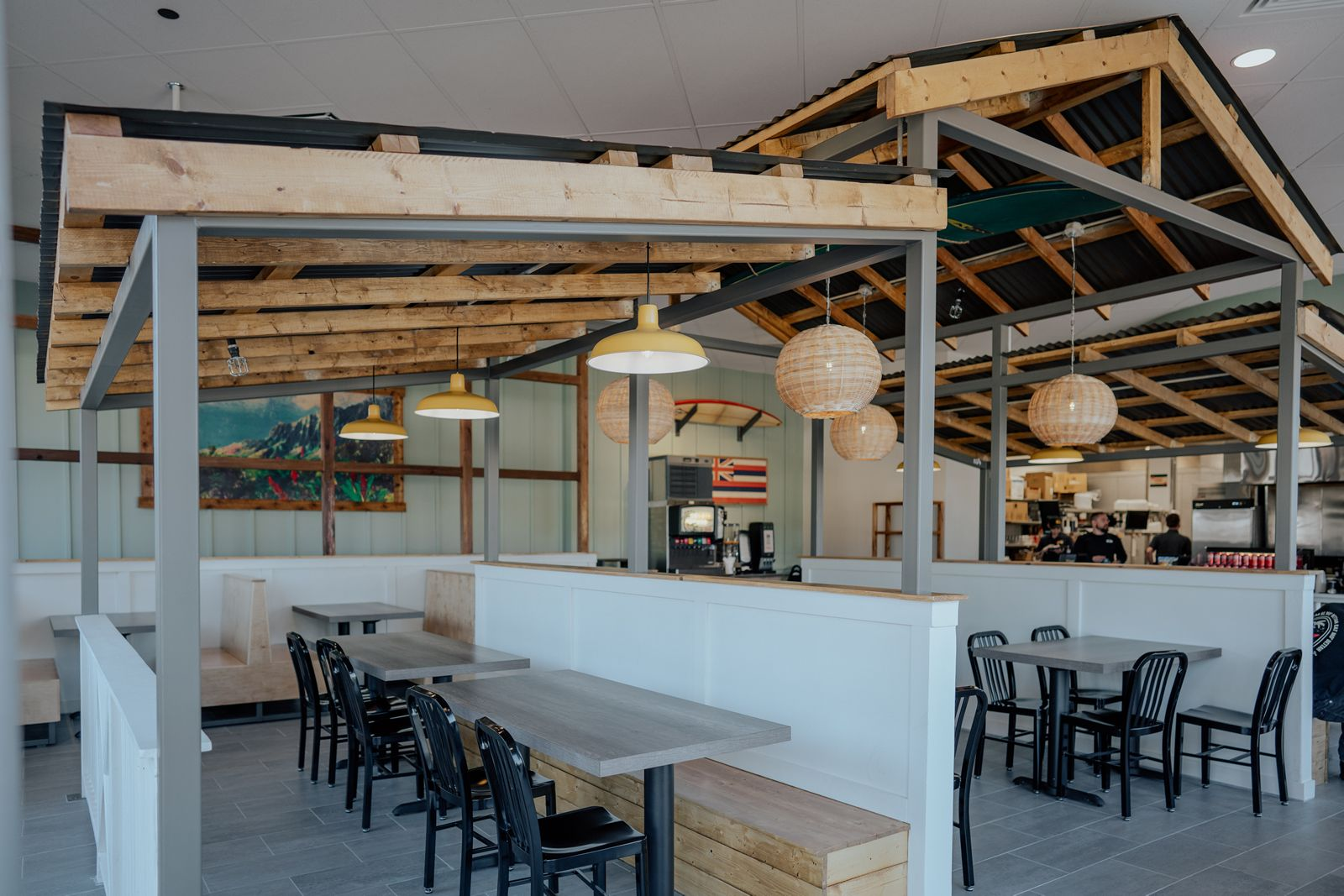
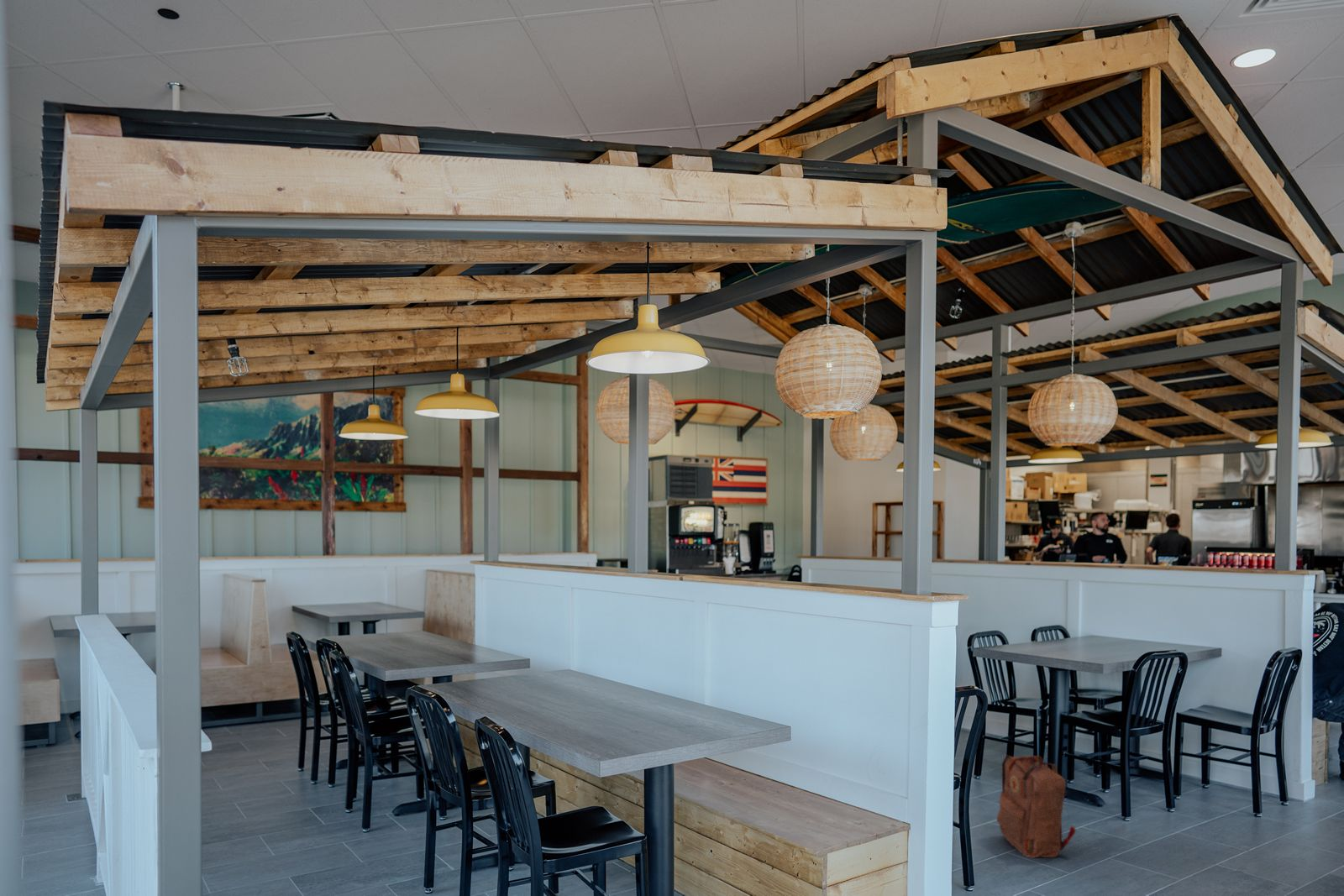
+ backpack (1033, 799)
